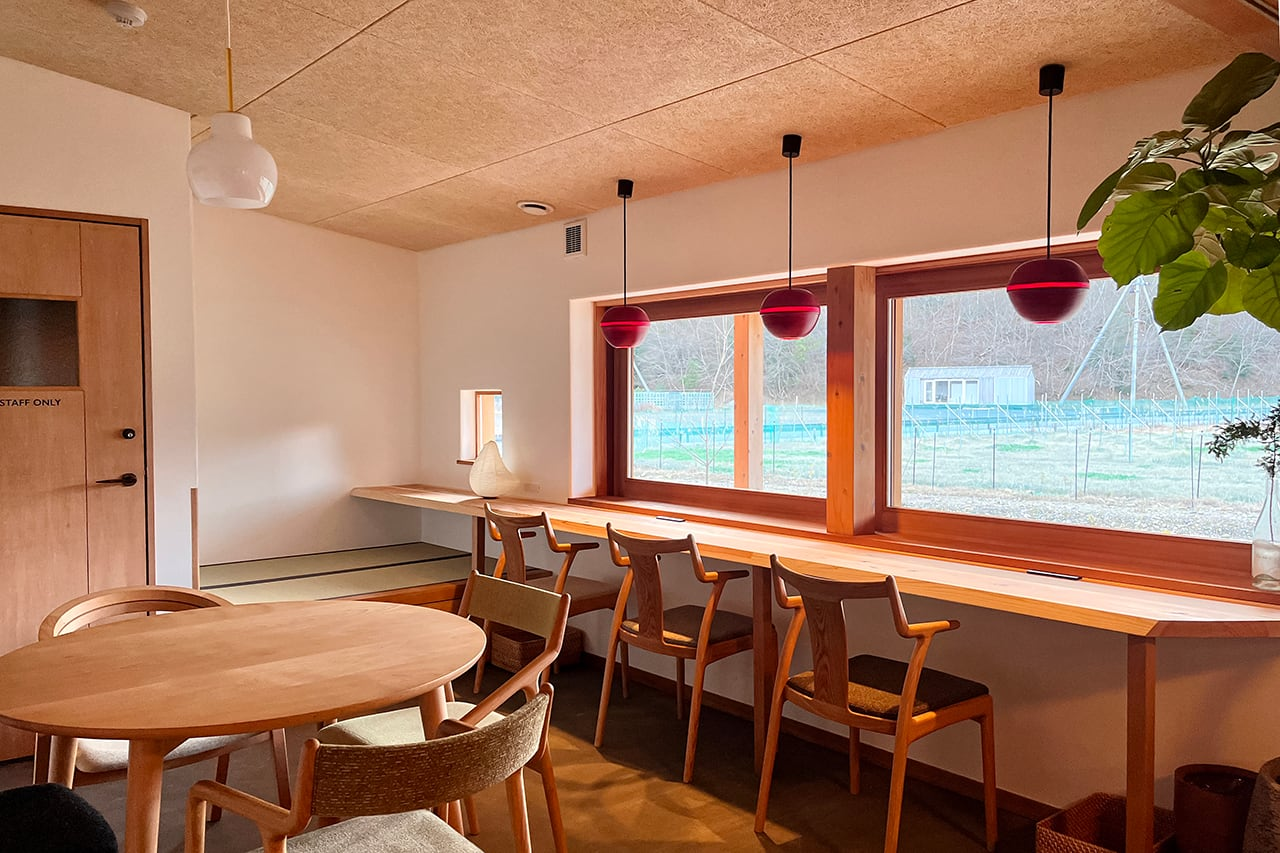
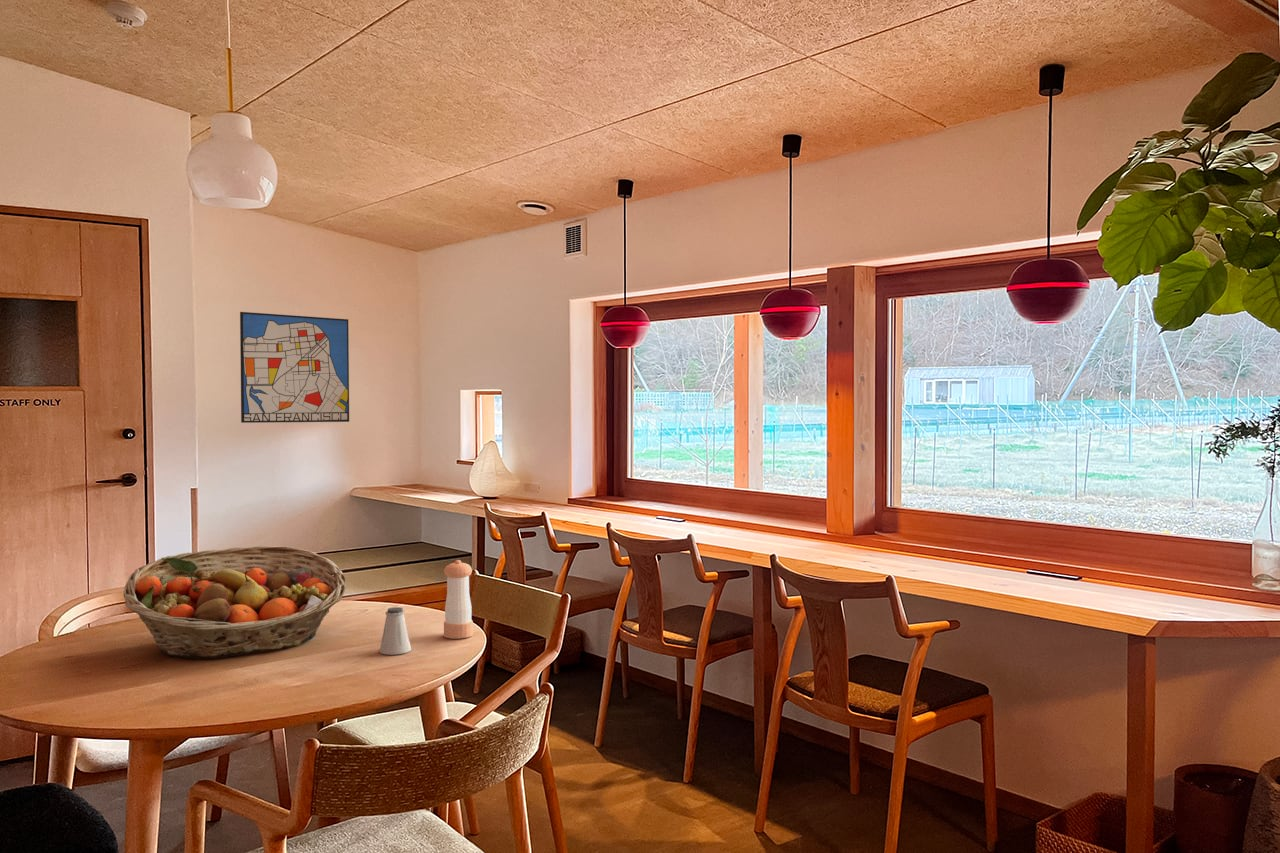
+ pepper shaker (458, 597)
+ fruit basket (240, 598)
+ wall art (296, 369)
+ saltshaker (395, 629)
